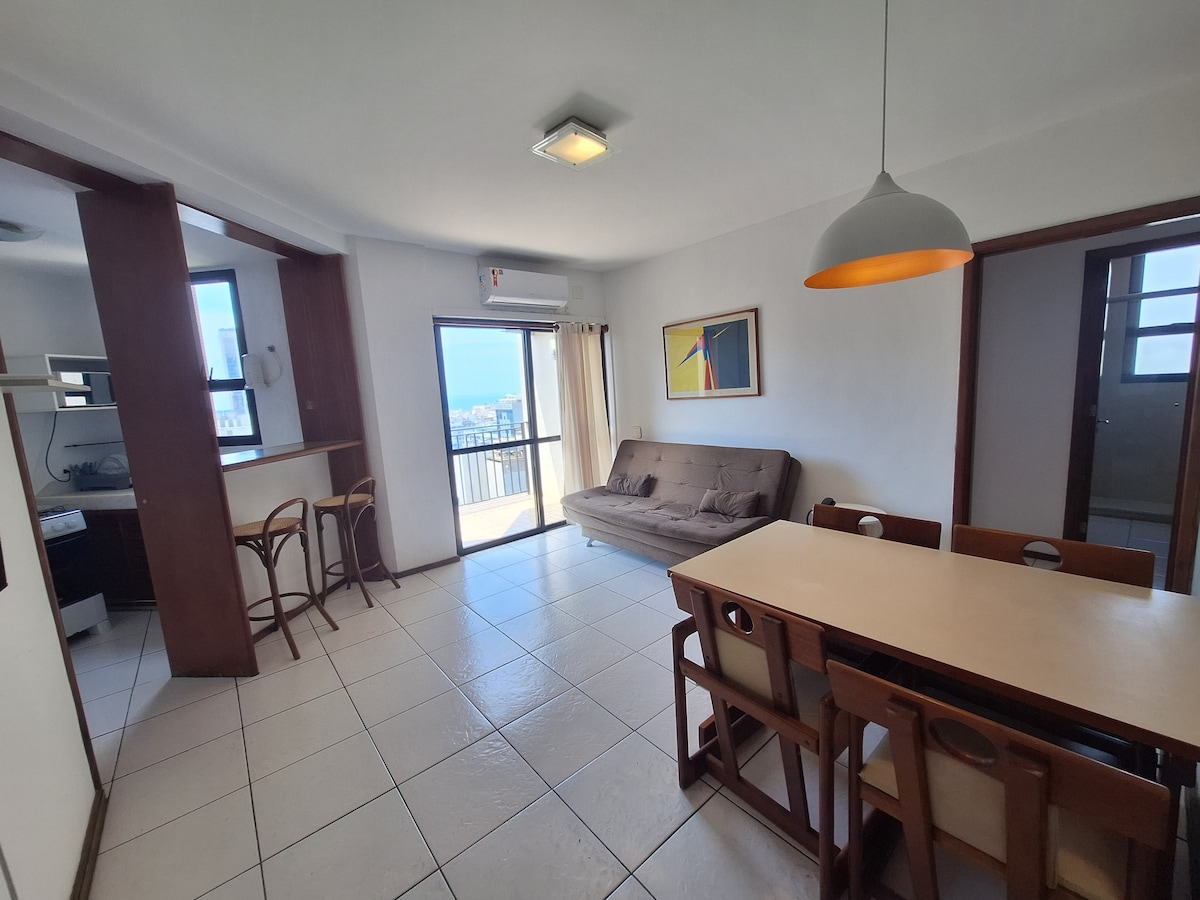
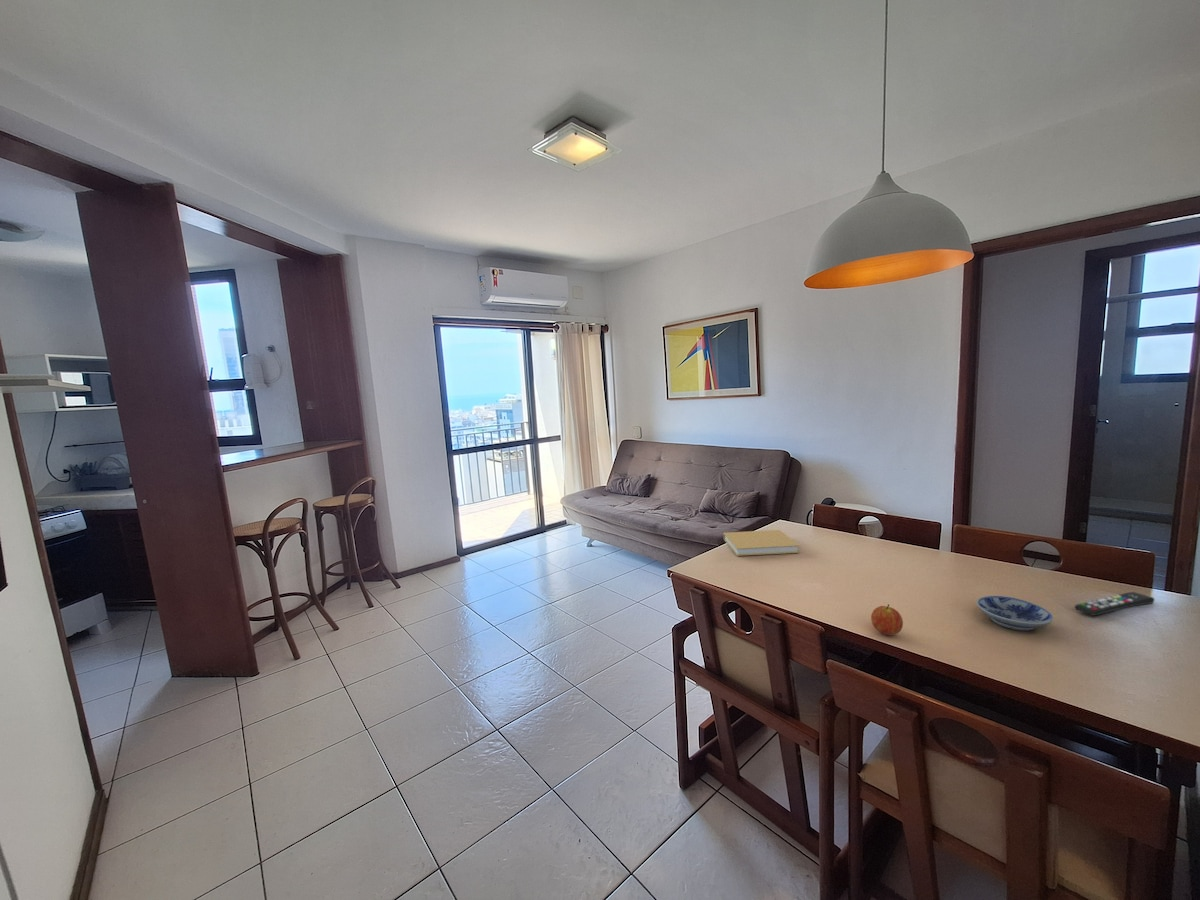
+ bowl (1012, 615)
+ fruit (886, 618)
+ remote control (1114, 603)
+ book (759, 542)
